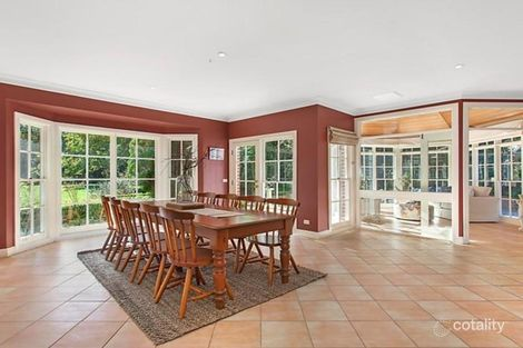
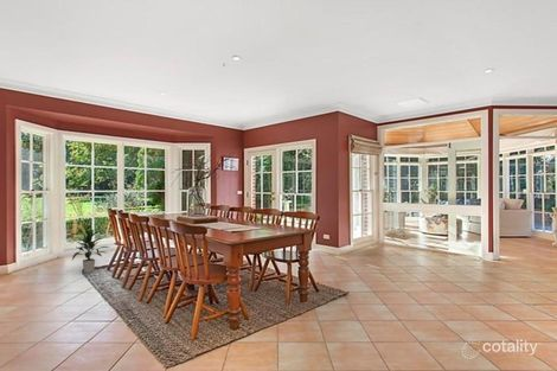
+ indoor plant (89, 249)
